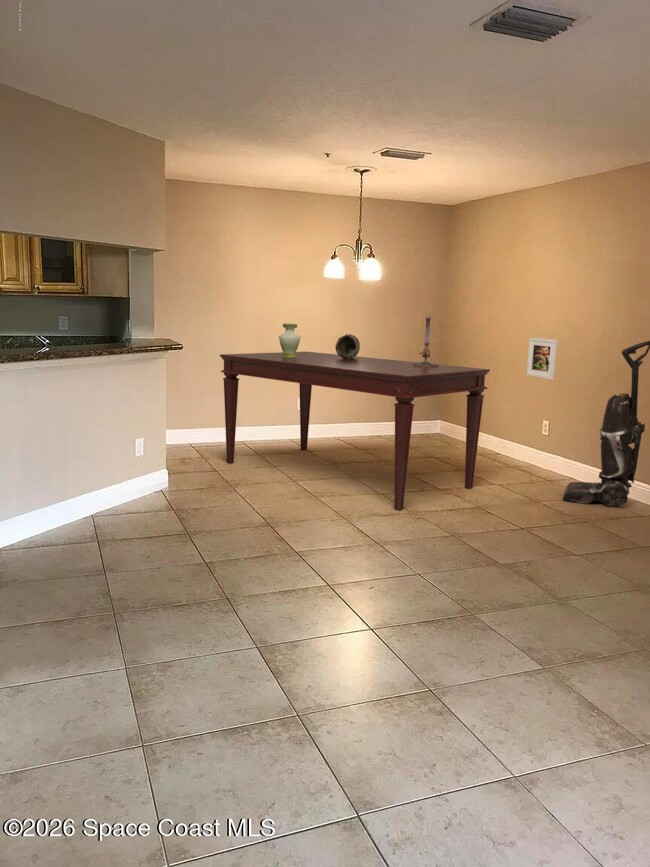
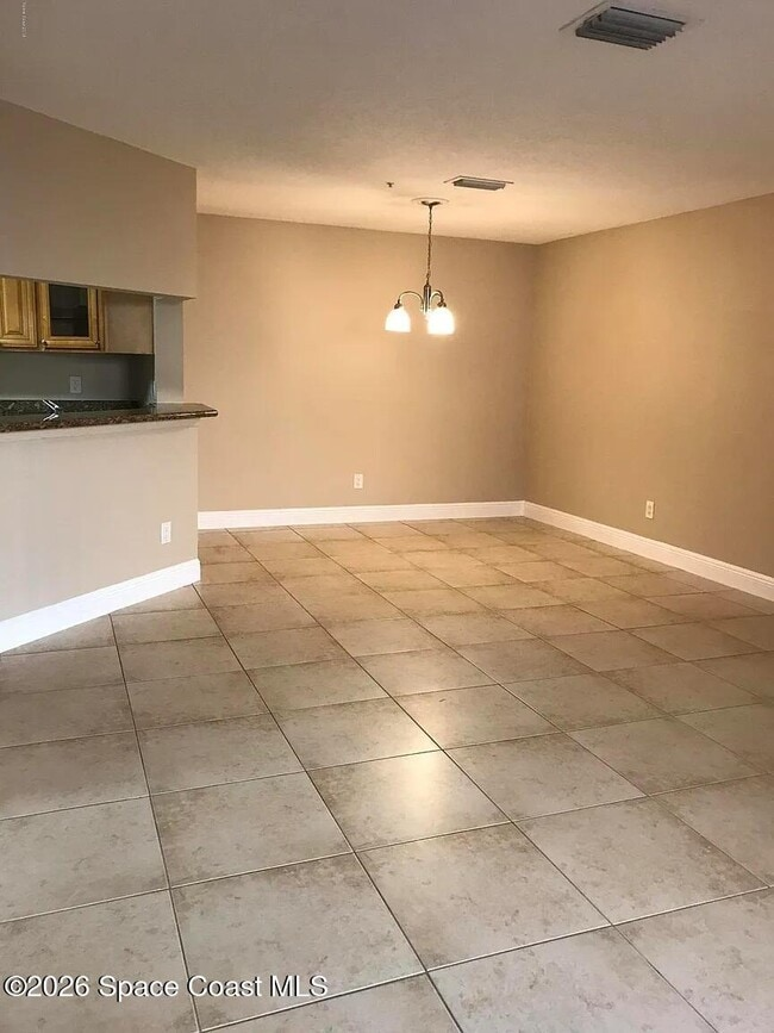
- vase (289, 339)
- dining table (351, 390)
- decorative bowl (350, 346)
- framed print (541, 358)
- vacuum cleaner (603, 420)
- candlestick (426, 340)
